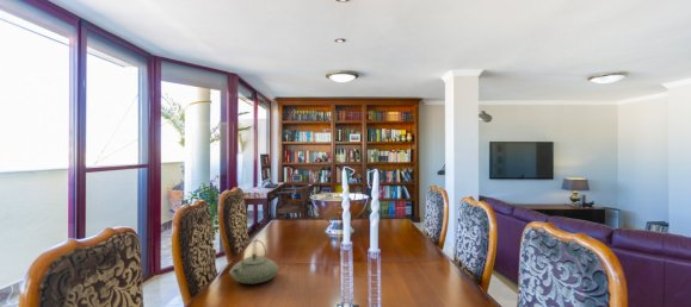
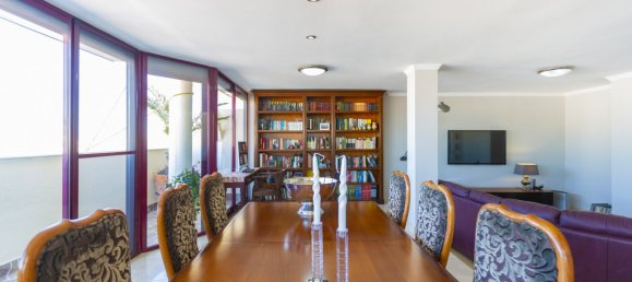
- teapot (252, 259)
